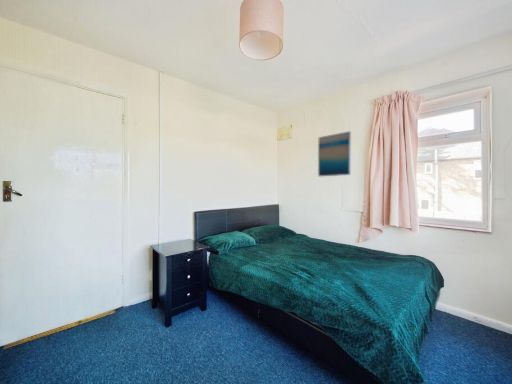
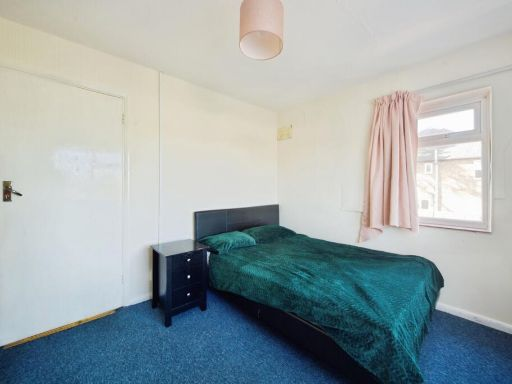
- wall art (333, 155)
